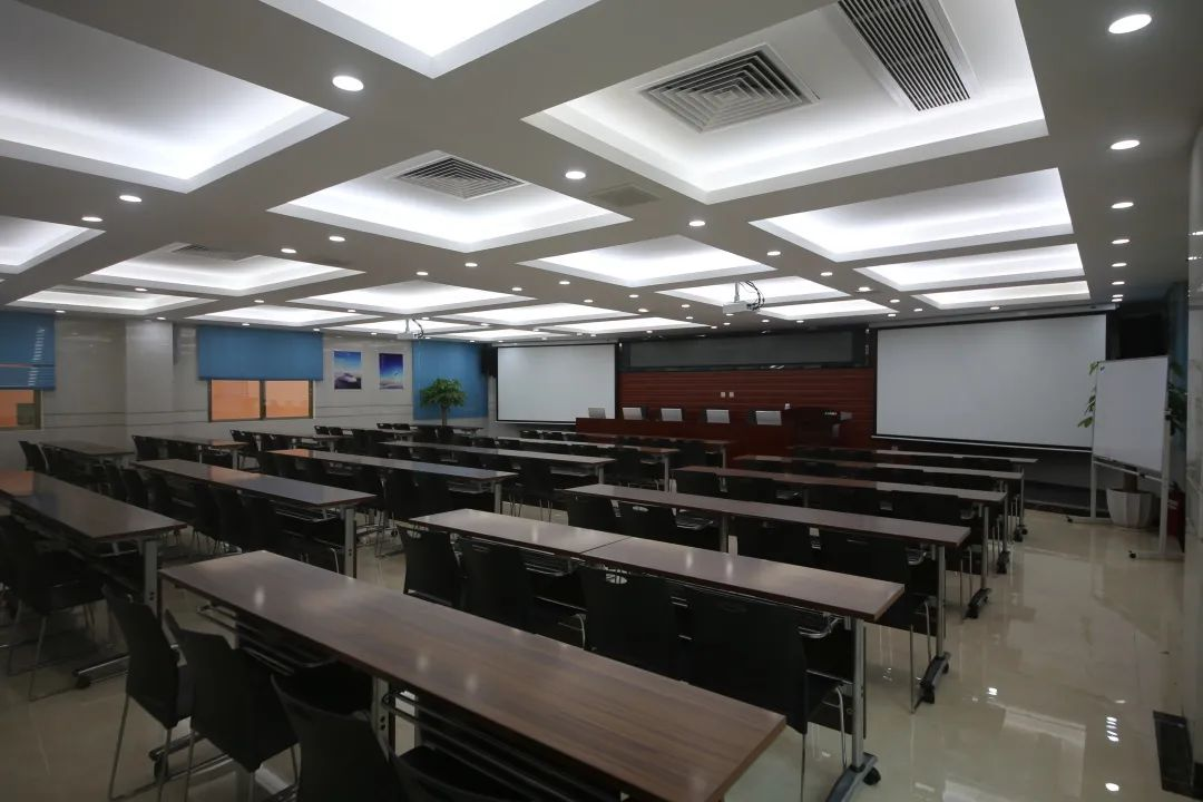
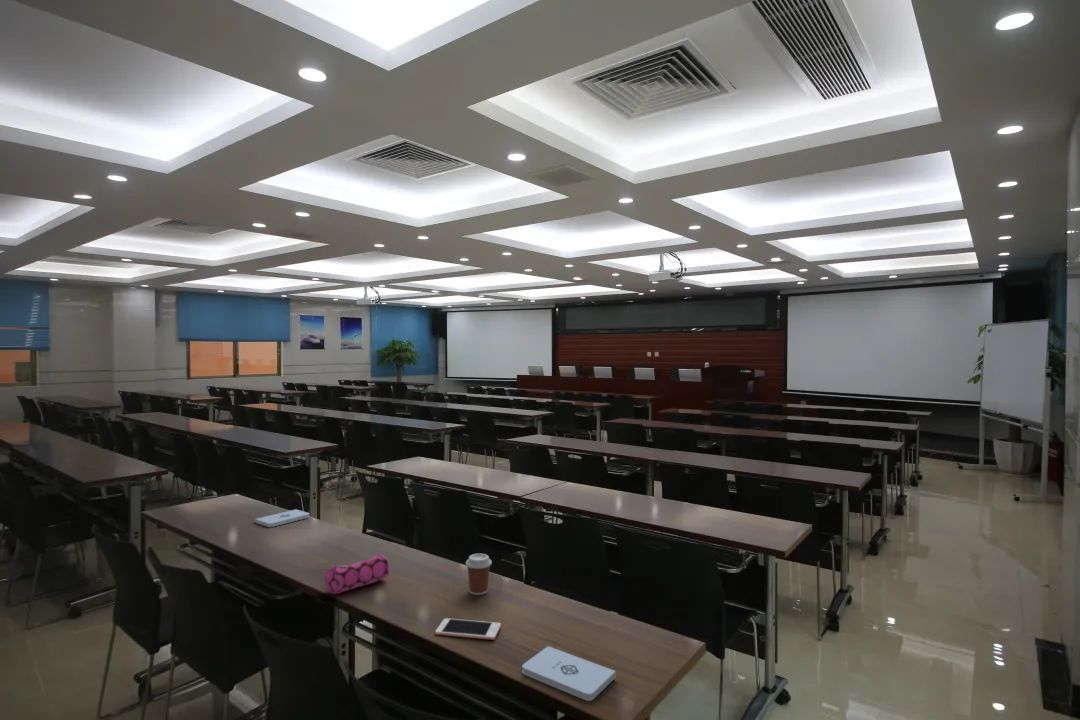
+ coffee cup (478, 573)
+ notepad (567, 671)
+ notepad (283, 517)
+ cell phone (468, 628)
+ pencil case (358, 572)
